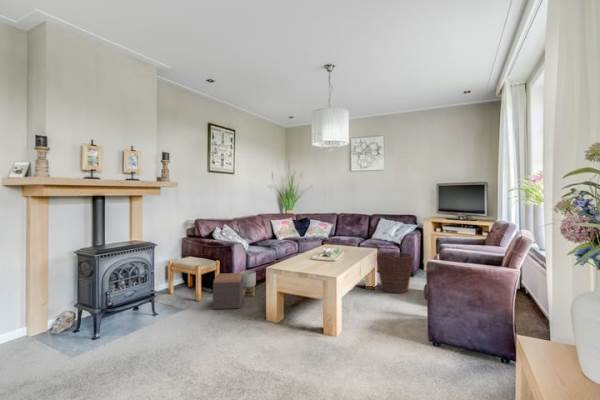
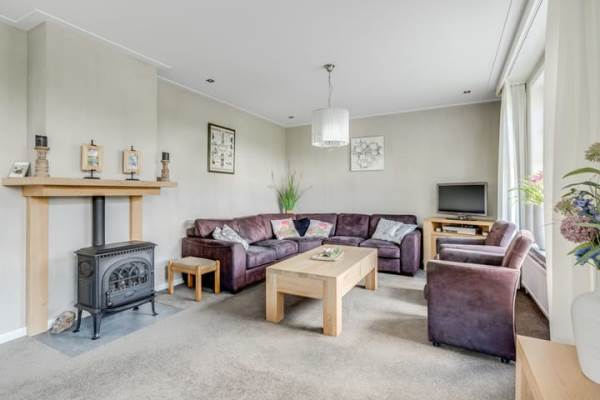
- planter (247, 283)
- footstool (228, 289)
- basket (394, 272)
